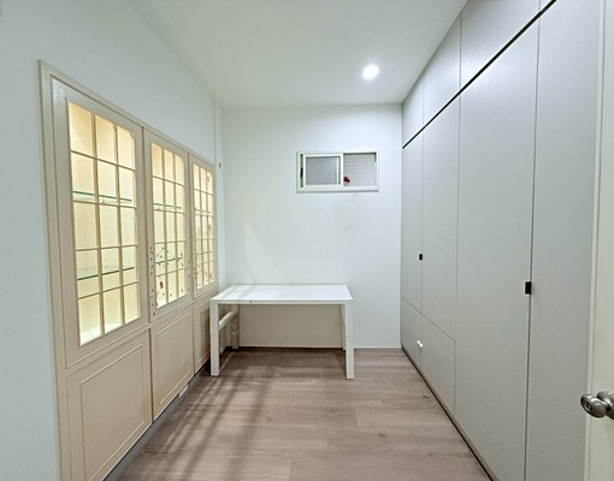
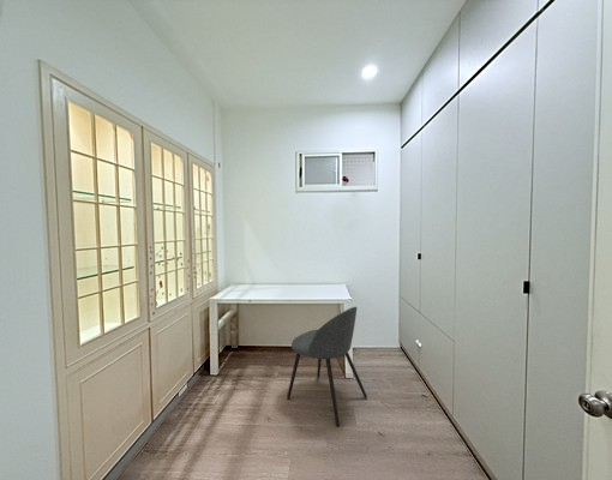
+ dining chair (326, 350)
